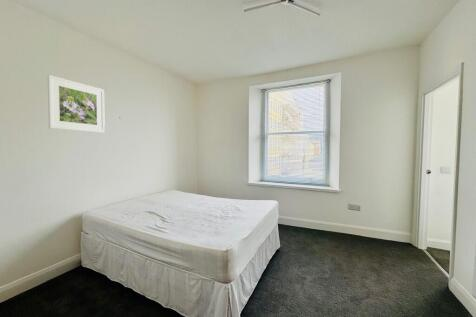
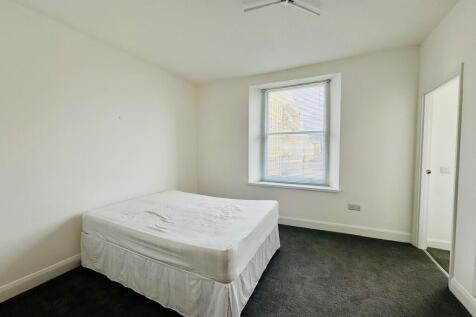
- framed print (79, 107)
